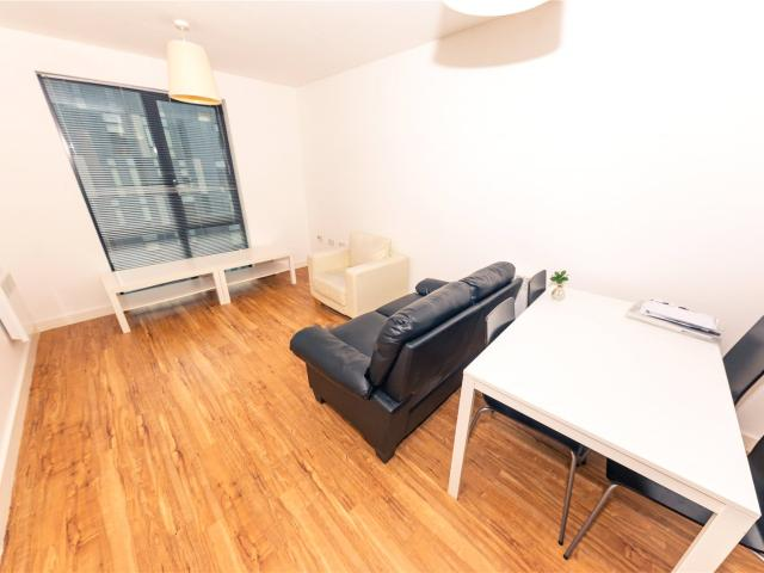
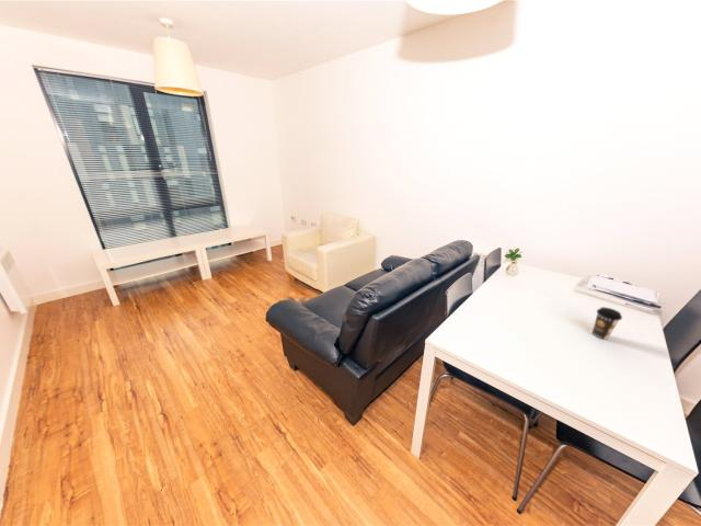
+ coffee cup (605, 323)
